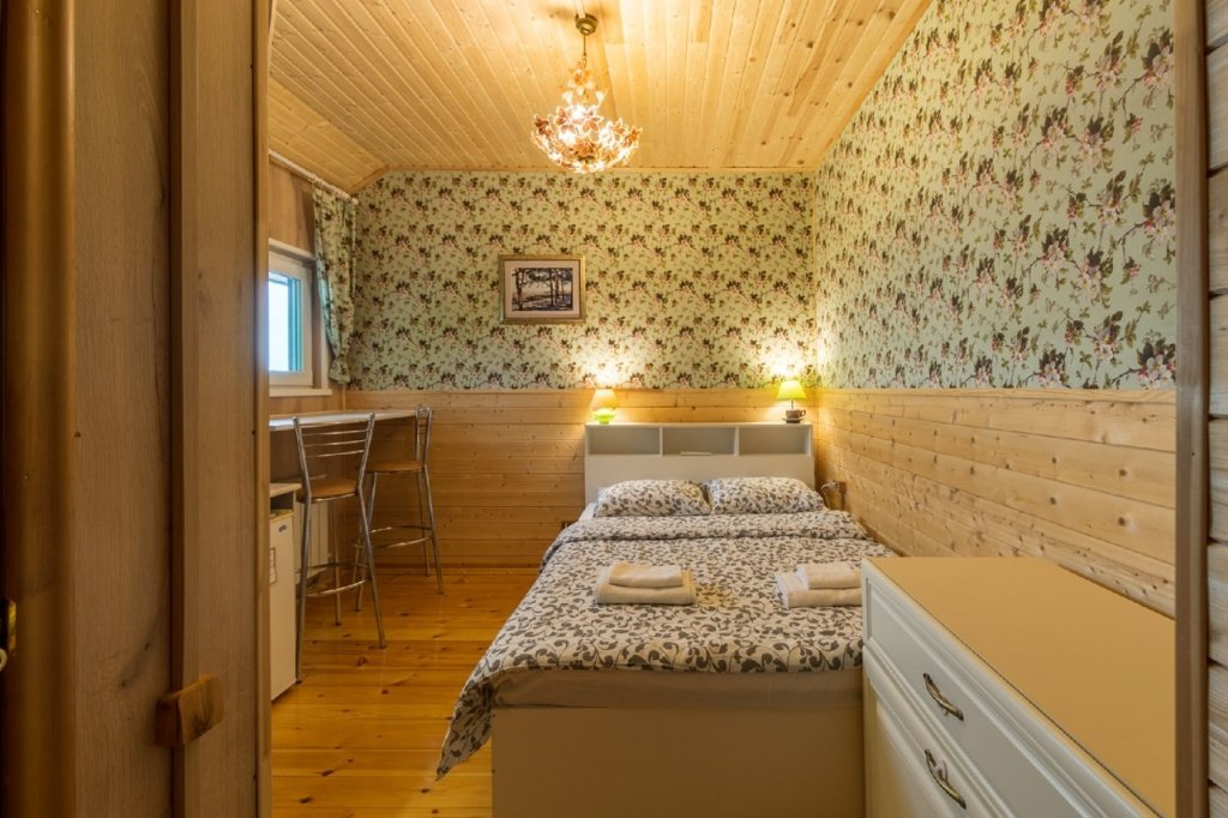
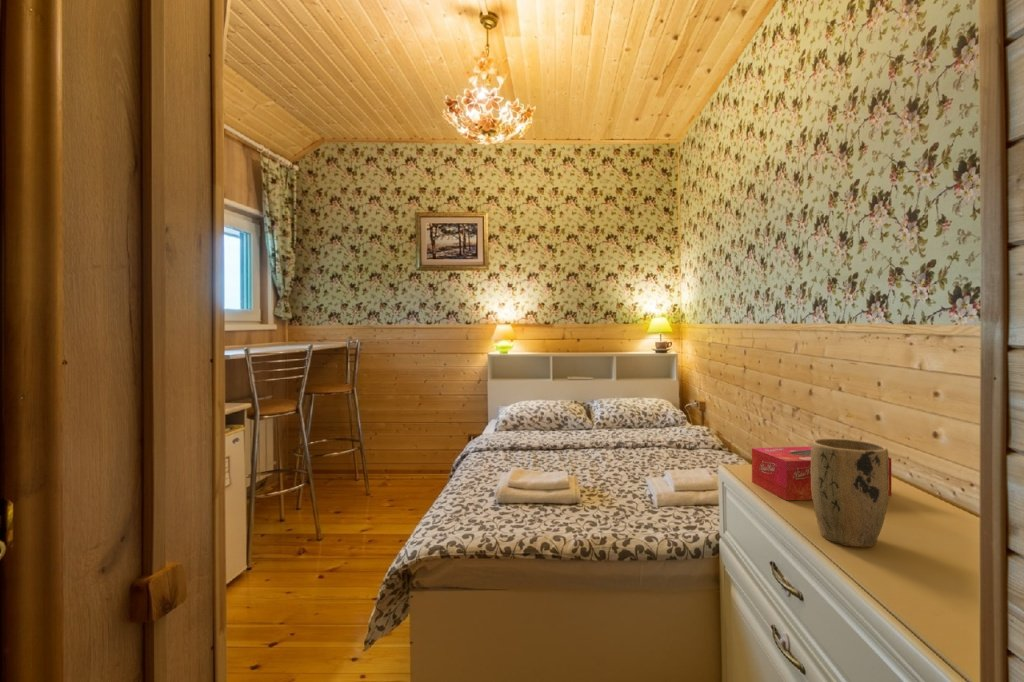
+ plant pot (848, 491)
+ tissue box (810, 471)
